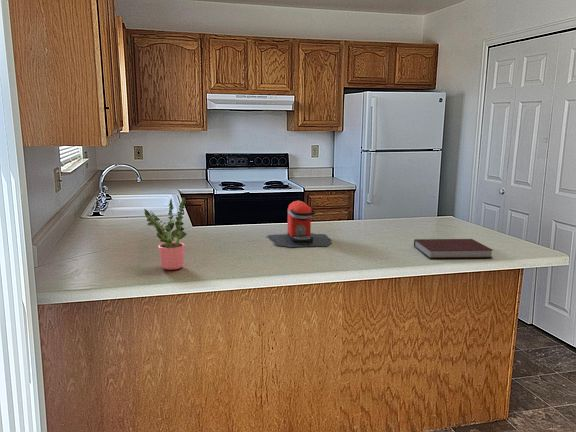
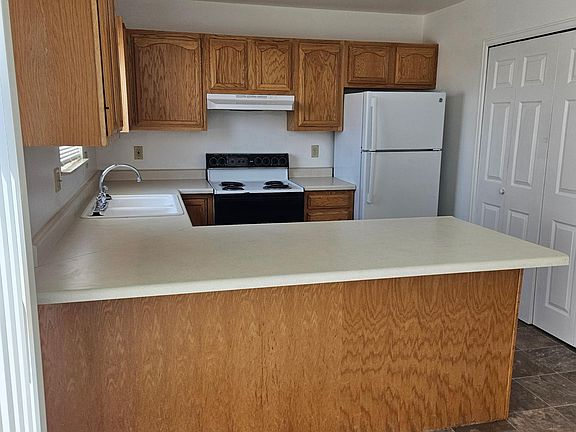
- potted plant (163, 235)
- notebook (451, 248)
- coffee maker (299, 220)
